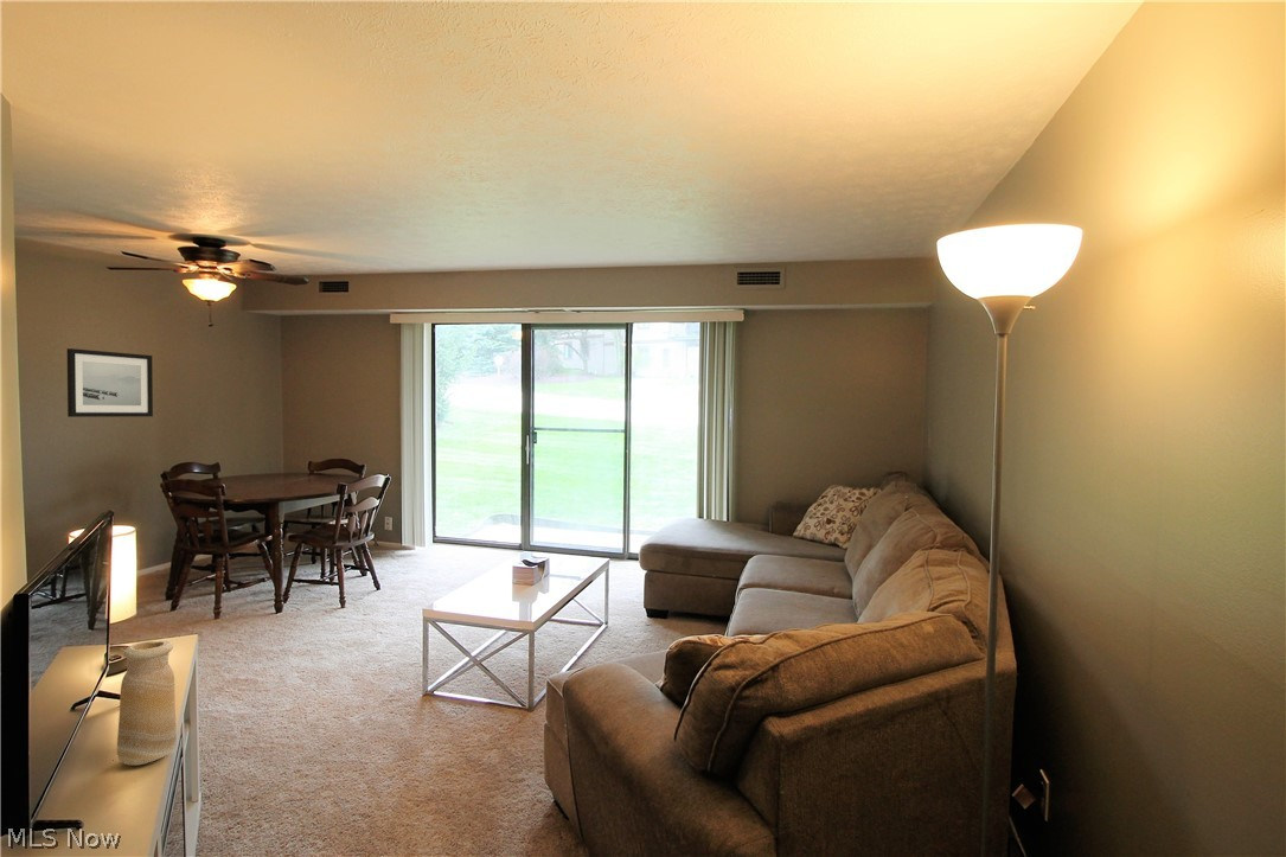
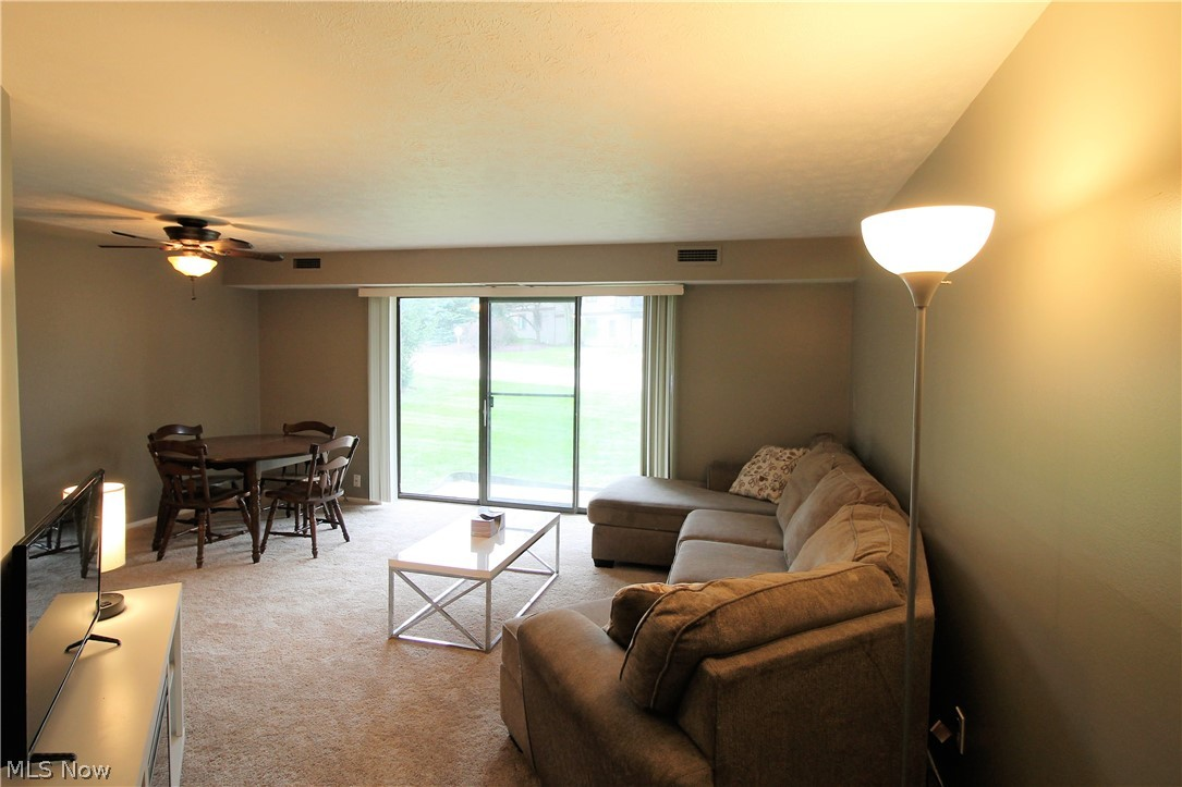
- vase (146, 701)
- wall art (111, 384)
